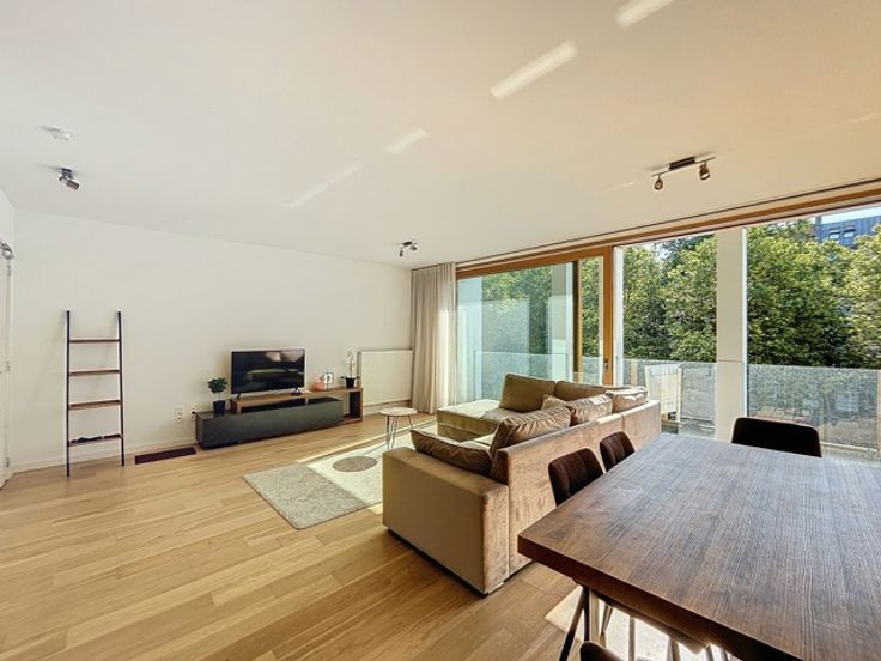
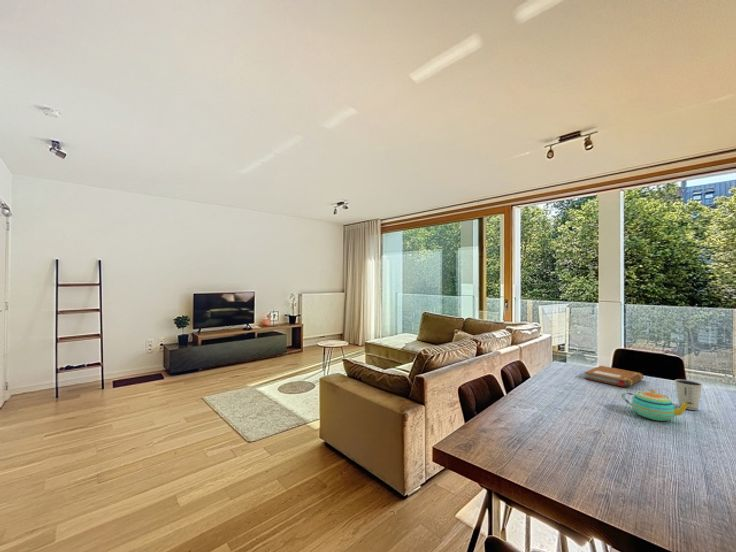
+ notebook (613, 376)
+ dixie cup (688, 395)
+ teapot (655, 403)
